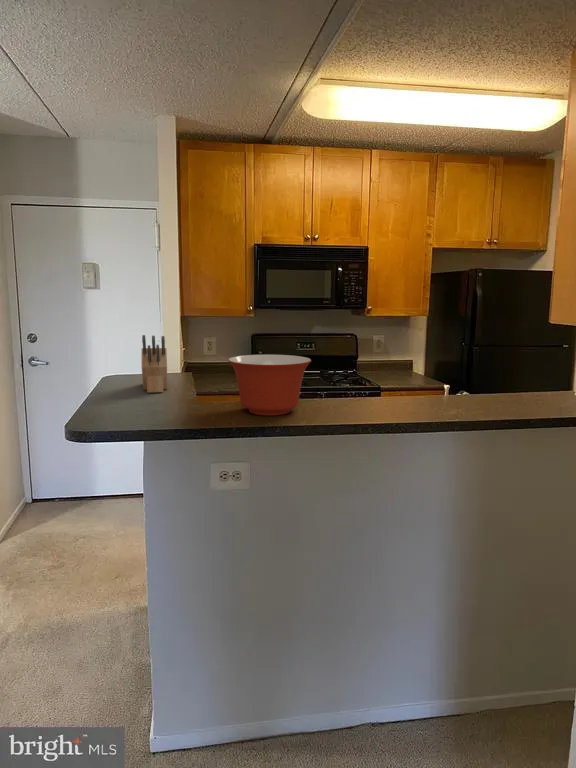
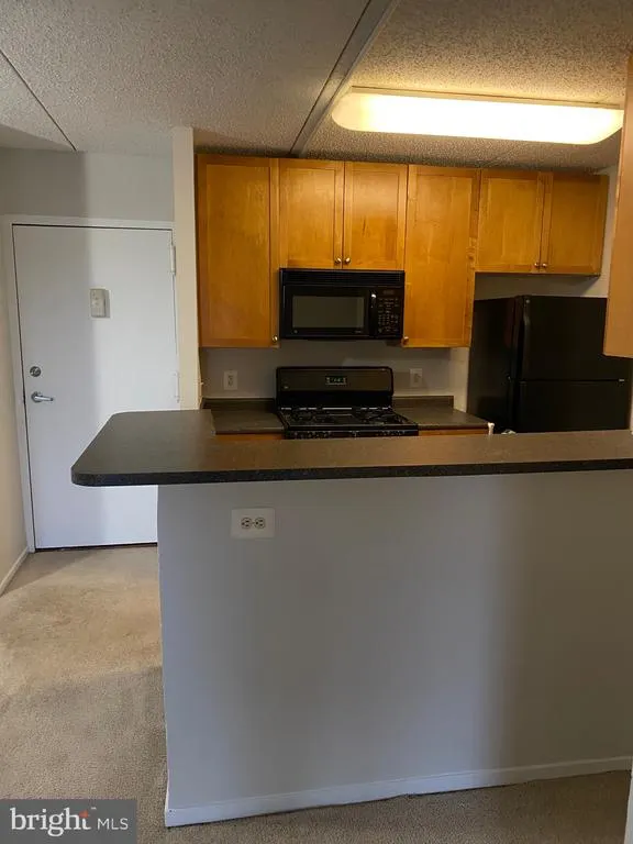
- knife block (154, 361)
- mixing bowl (269, 385)
